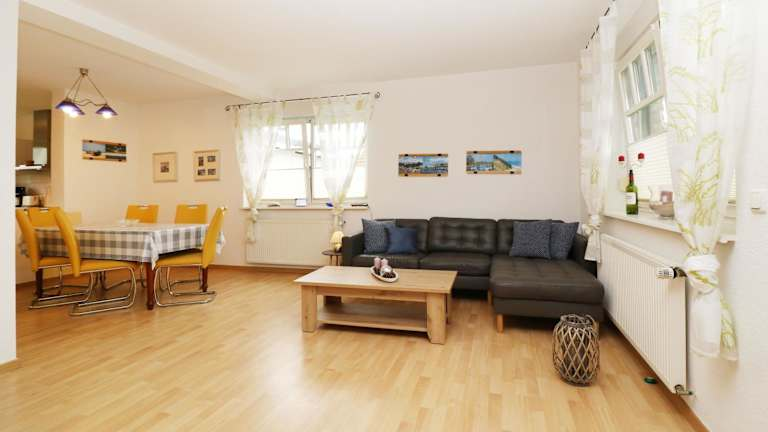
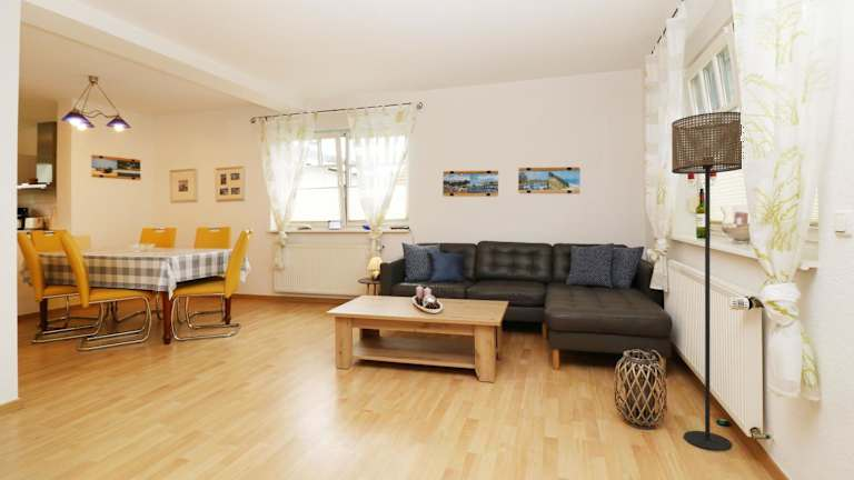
+ floor lamp (707, 281)
